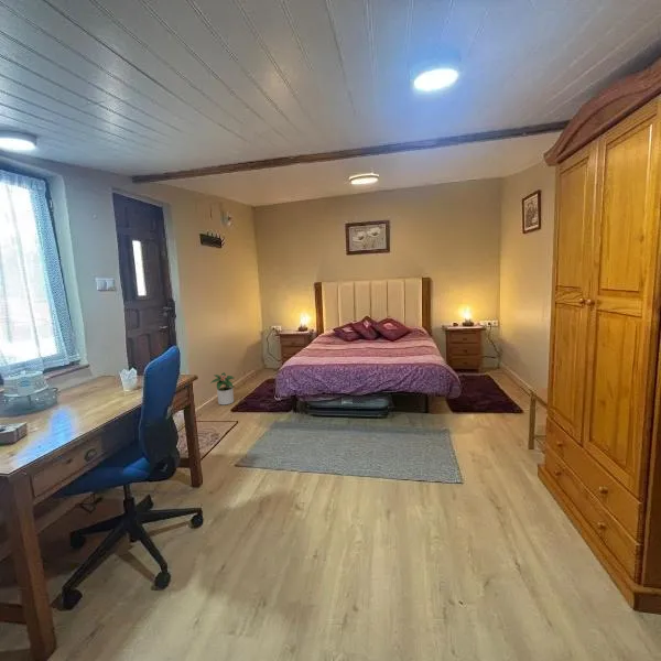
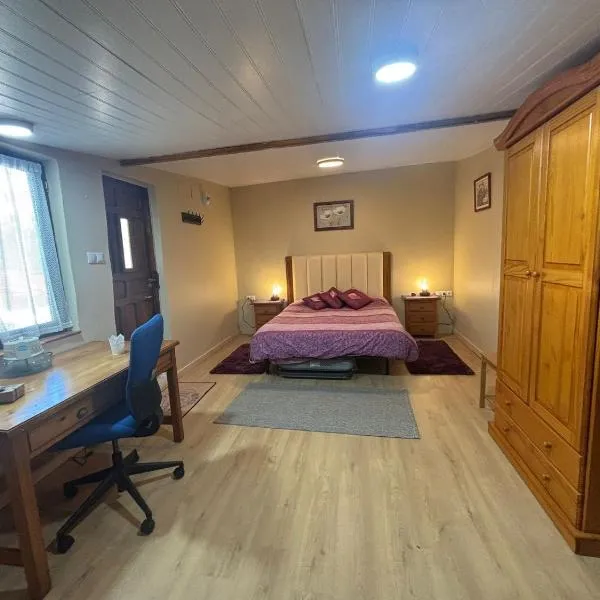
- potted plant (224, 388)
